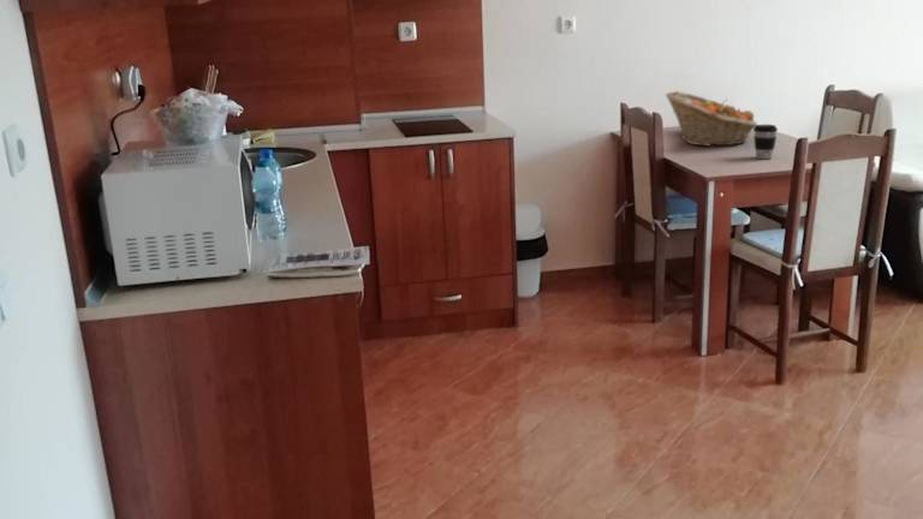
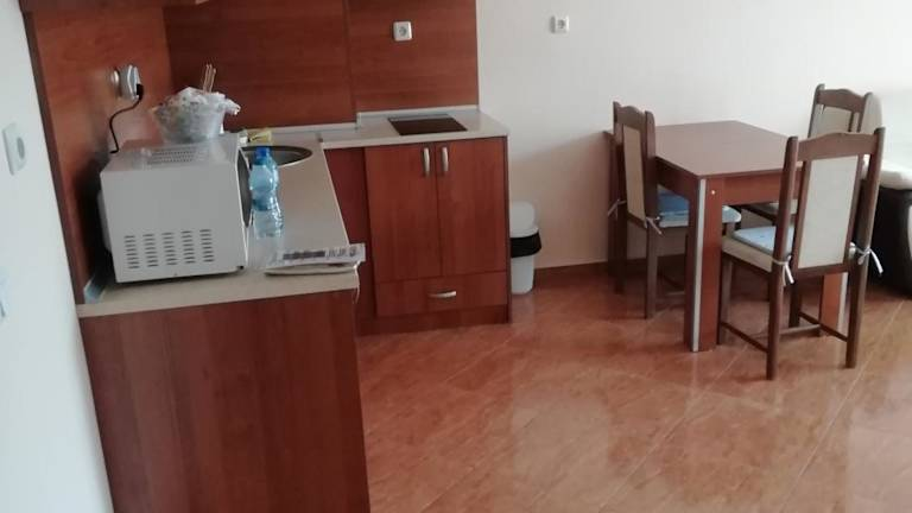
- fruit basket (710, 117)
- coffee cup (764, 142)
